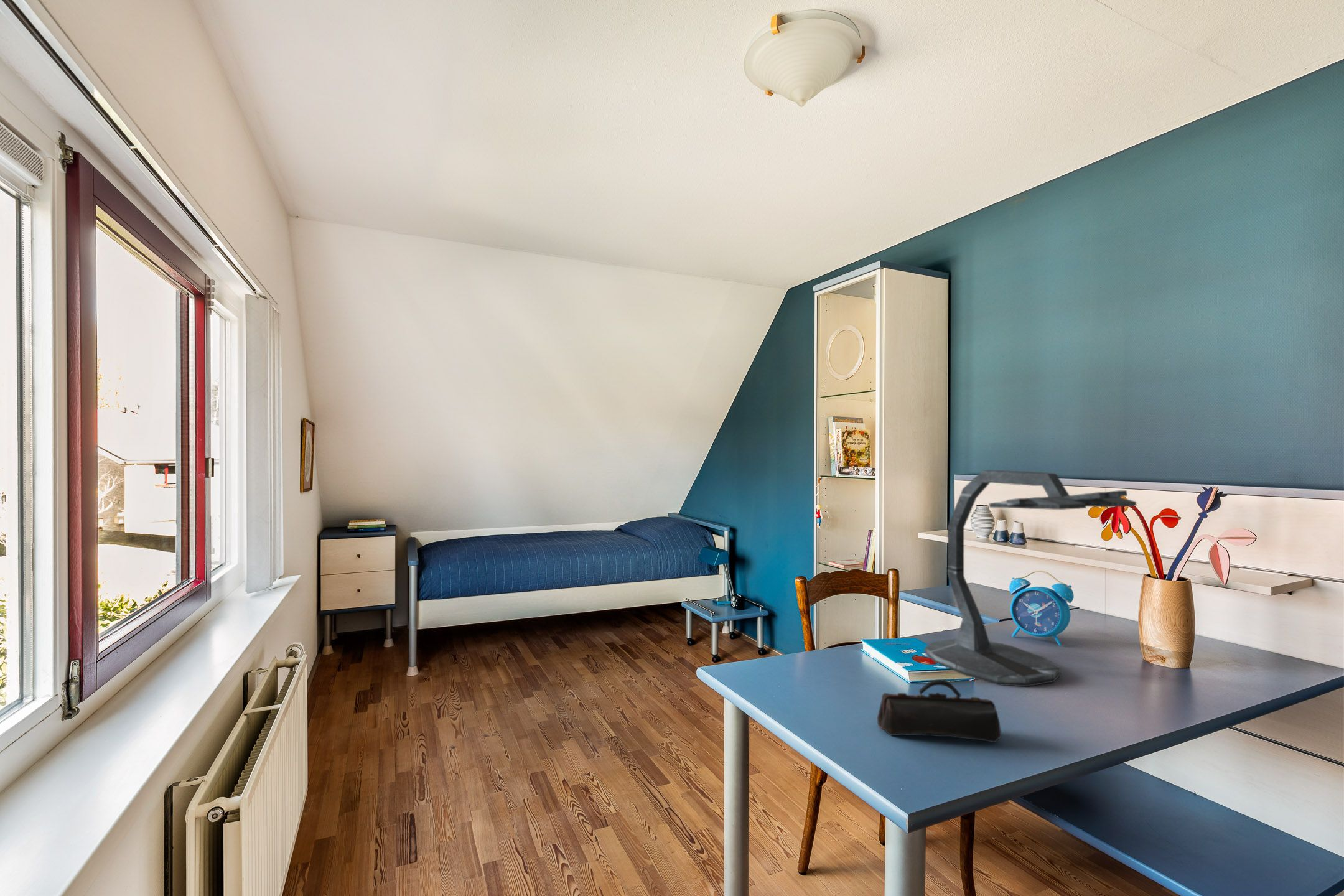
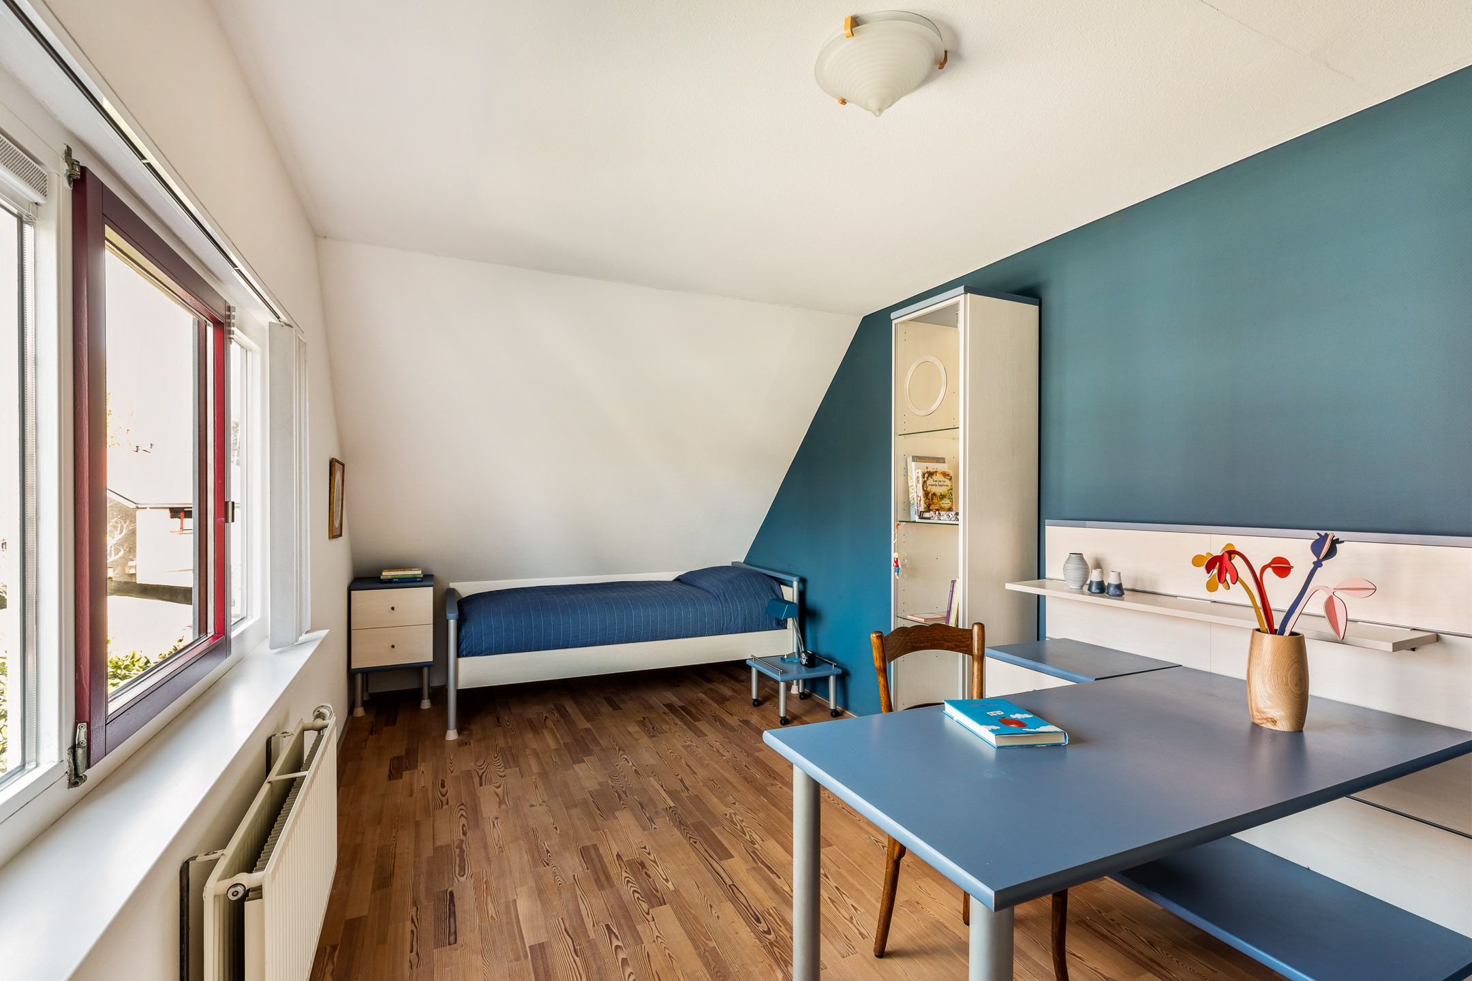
- alarm clock (1039, 605)
- desk lamp (973, 597)
- pencil case (937, 706)
